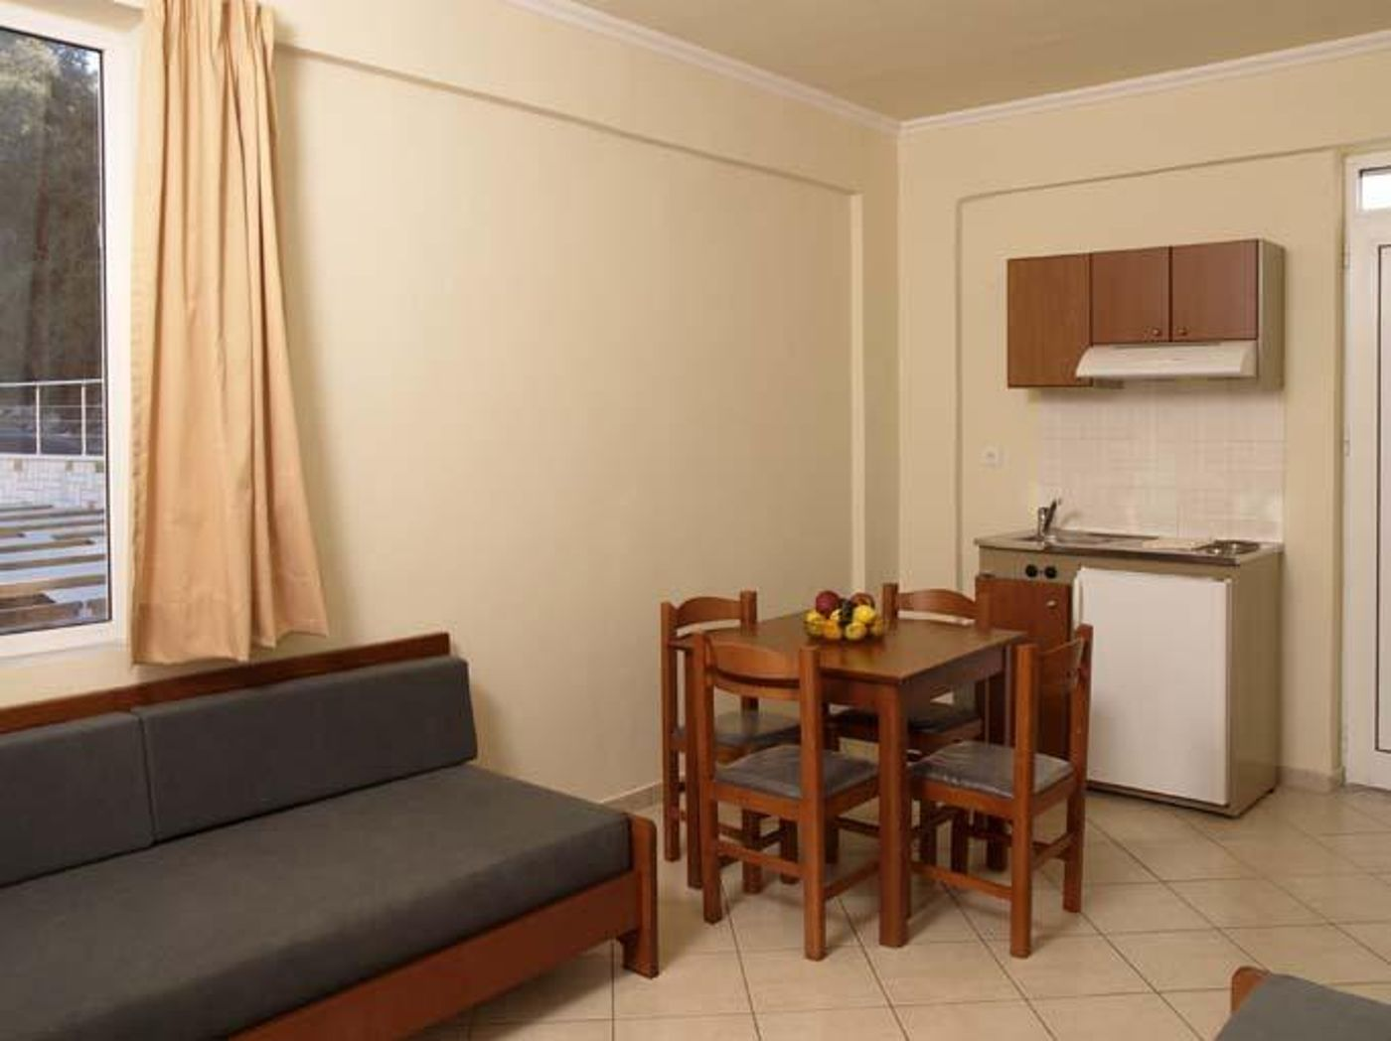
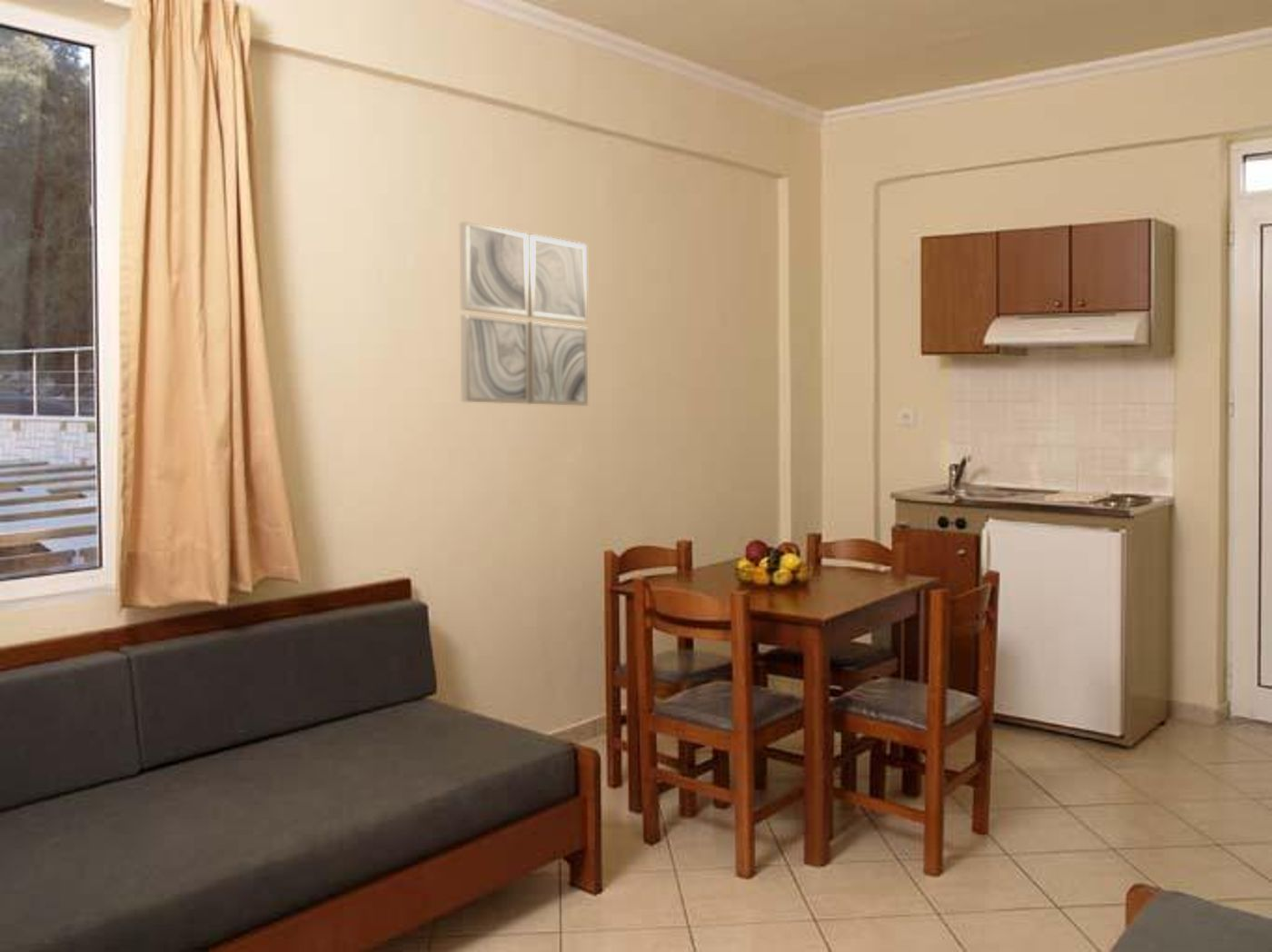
+ wall art (527, 321)
